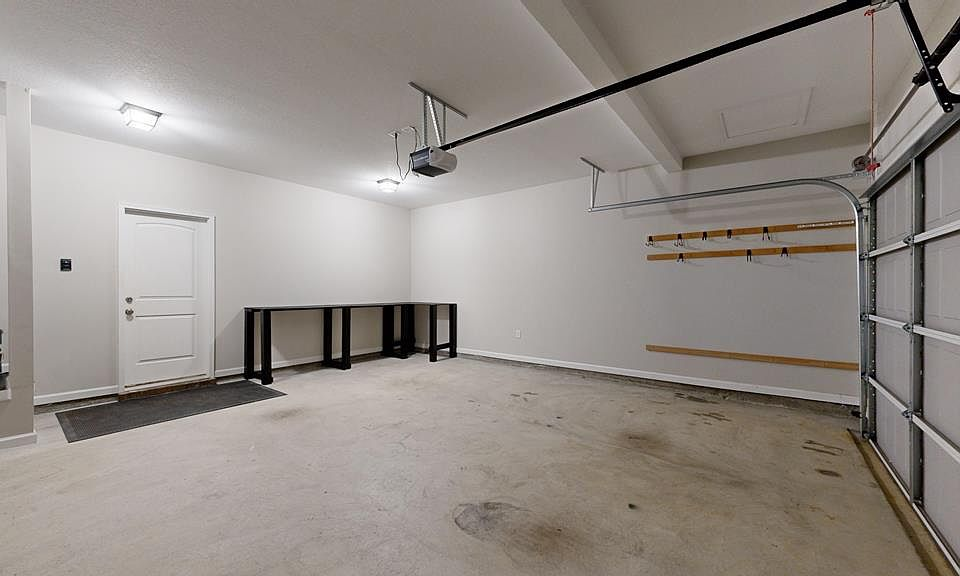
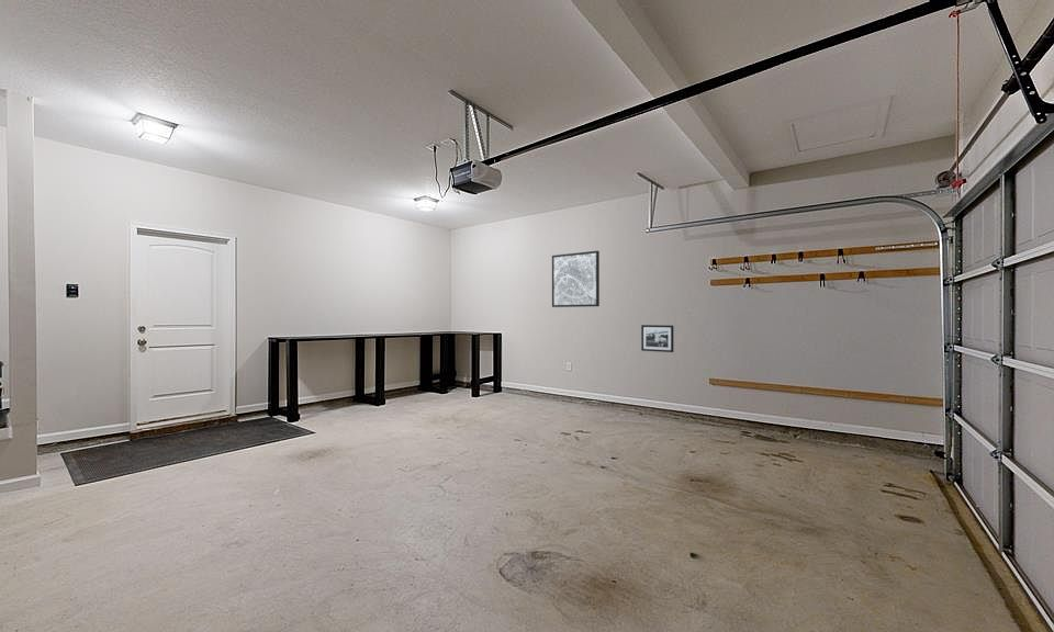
+ picture frame (657, 338)
+ wall art (574, 280)
